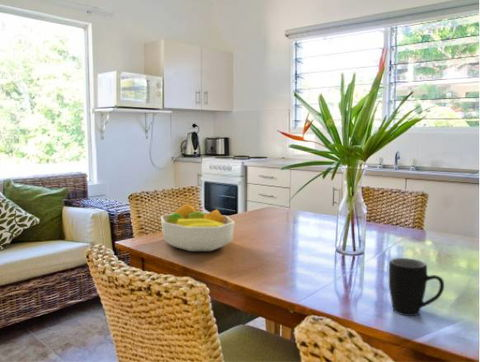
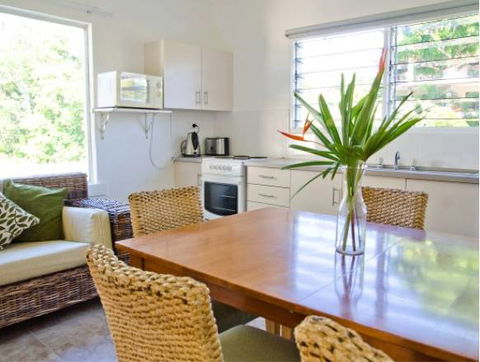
- fruit bowl (196, 225)
- mug (415, 289)
